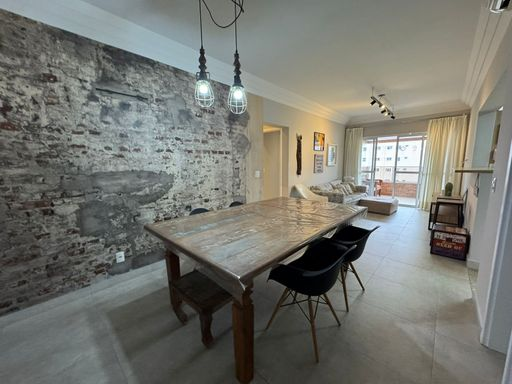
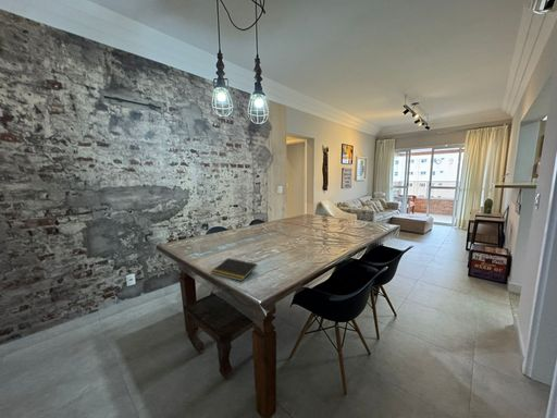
+ notepad (234, 268)
